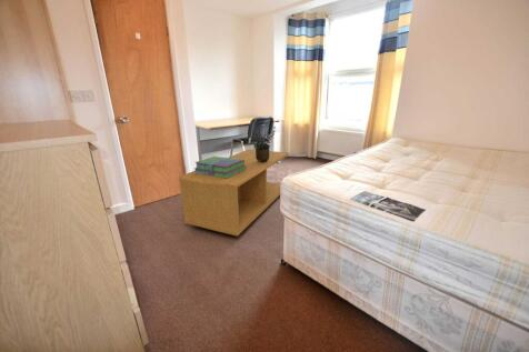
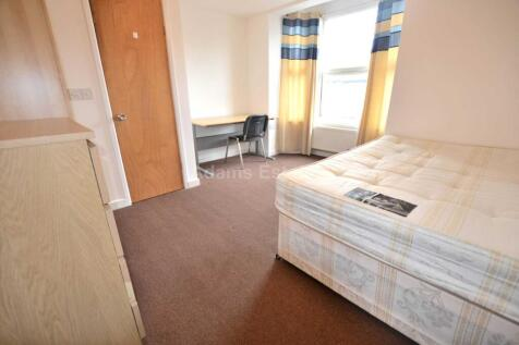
- potted plant (263, 144)
- coffee table (243, 184)
- stack of books (220, 165)
